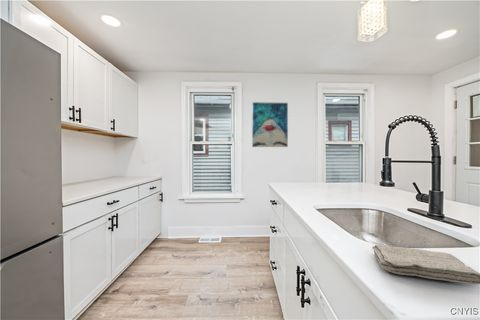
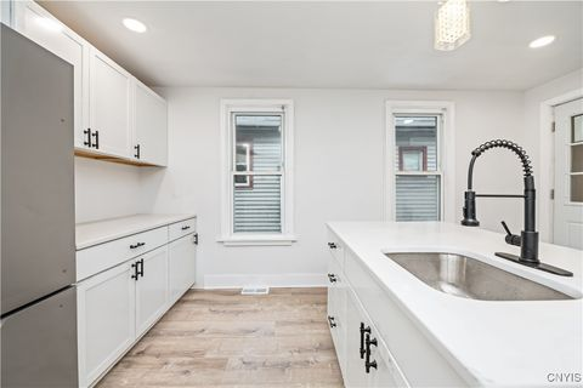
- wall art (269, 124)
- washcloth (419, 261)
